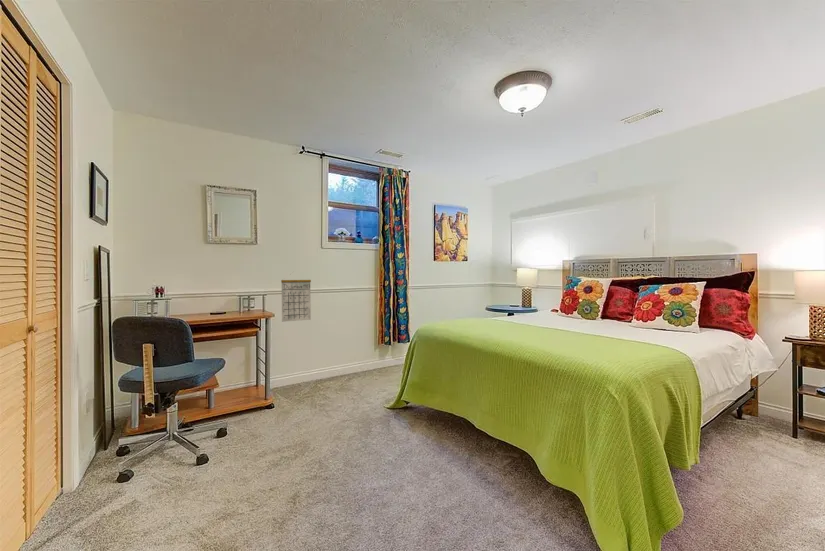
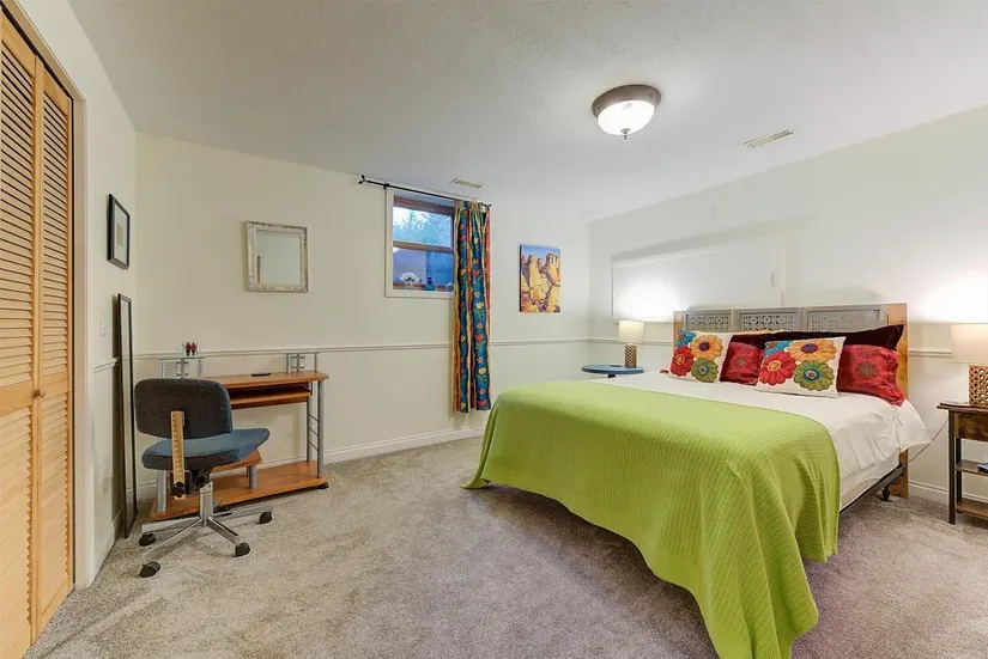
- calendar (296, 295)
